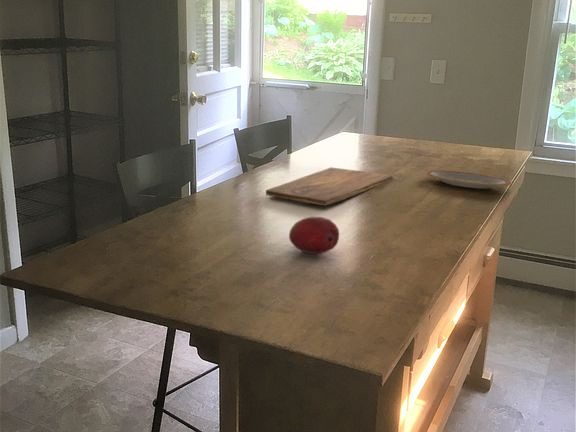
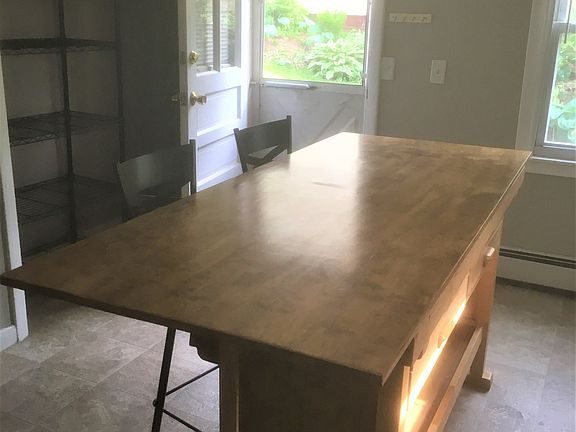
- plate (466, 180)
- fruit (313, 234)
- cutting board (331, 184)
